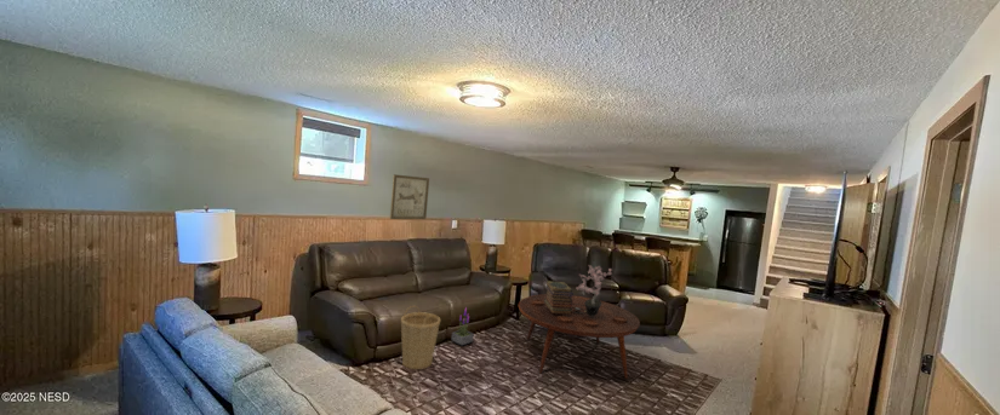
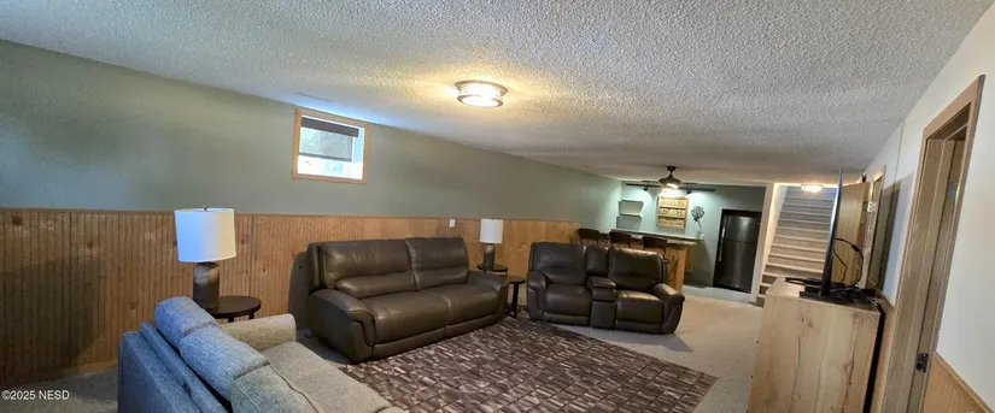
- potted plant (463, 324)
- potted plant (590, 288)
- book stack (558, 299)
- coffee table (575, 332)
- wall art (410, 197)
- basket (419, 336)
